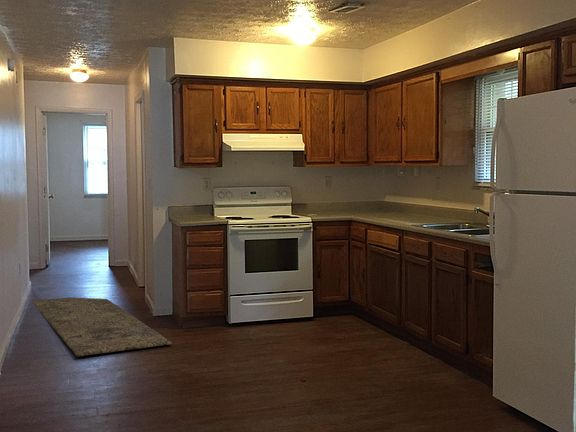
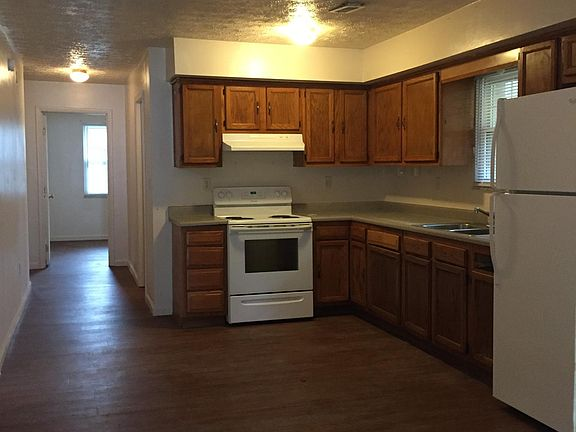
- rug (91, 319)
